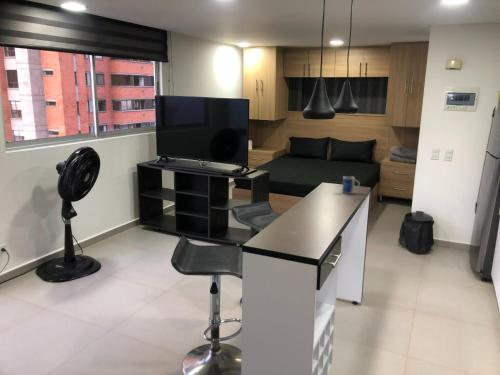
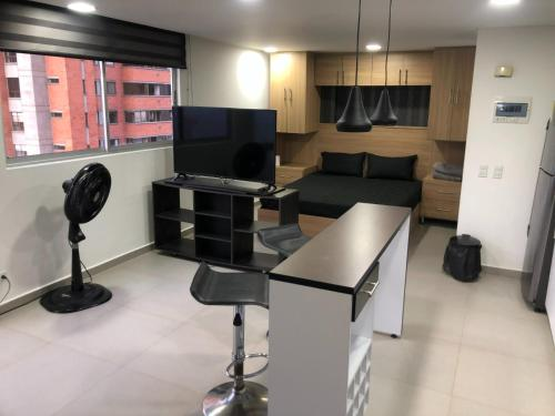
- mug (351, 185)
